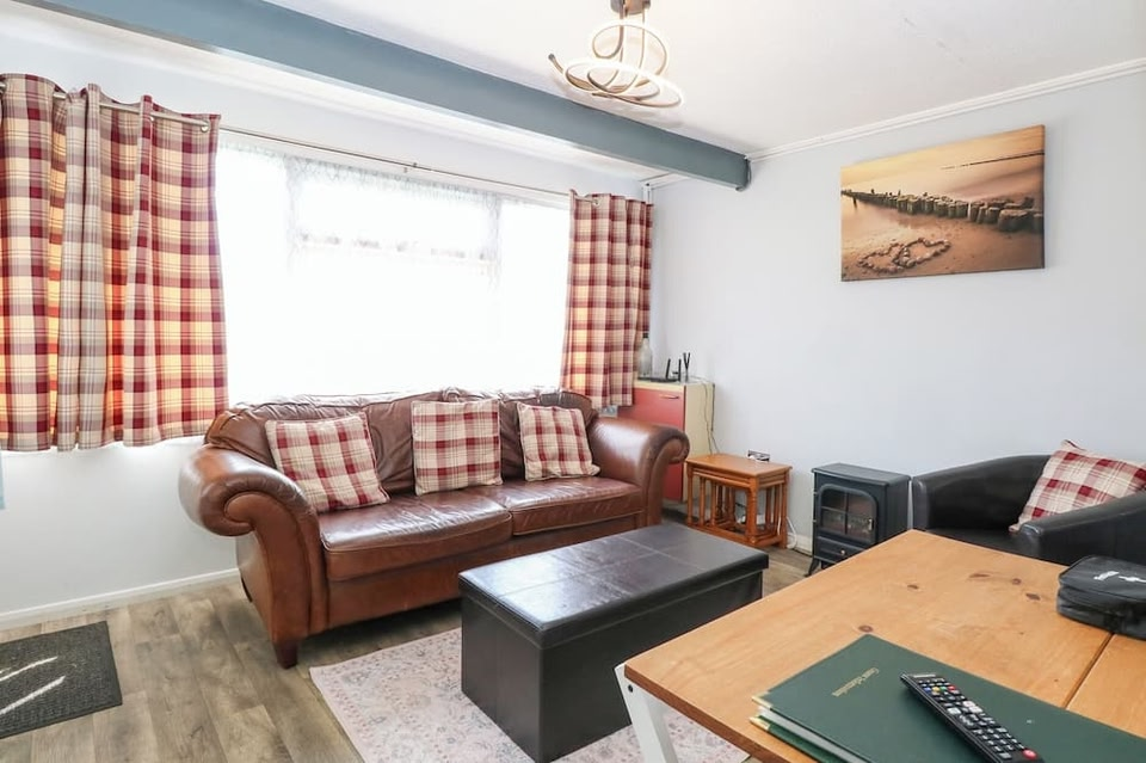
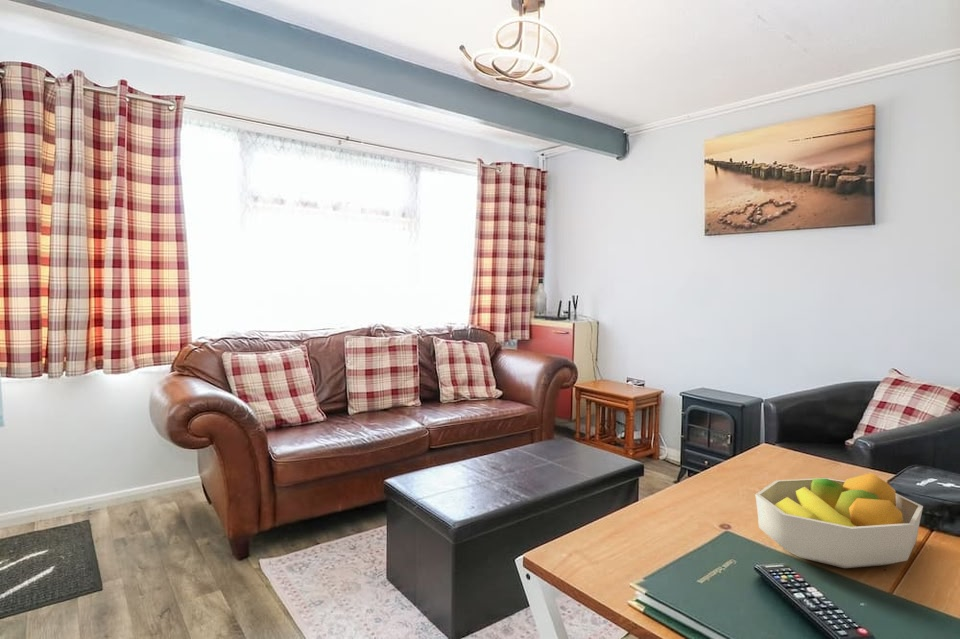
+ fruit bowl (836, 512)
